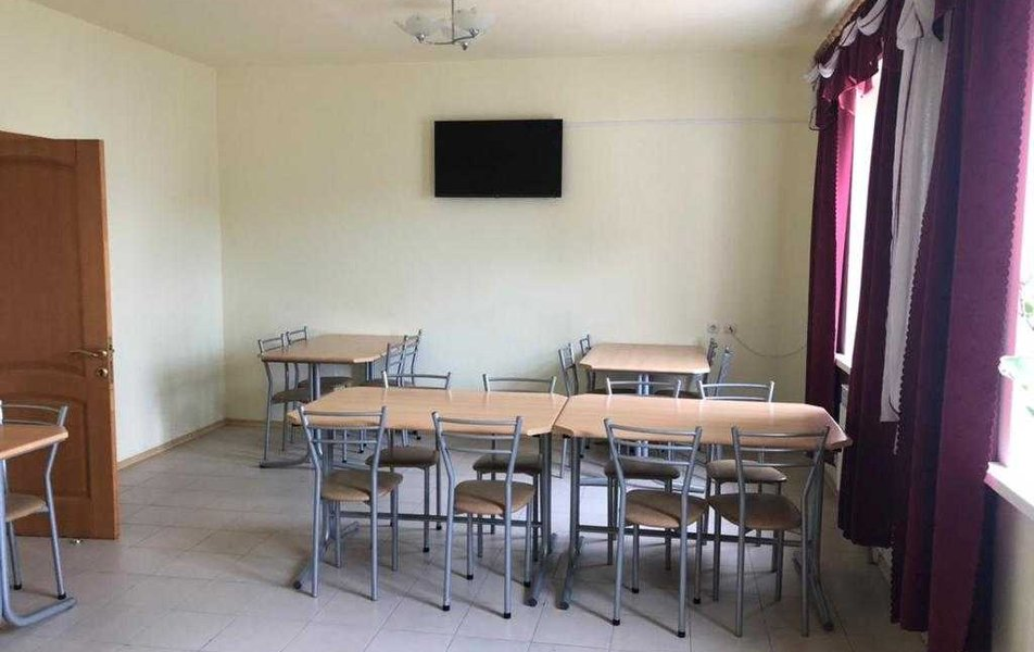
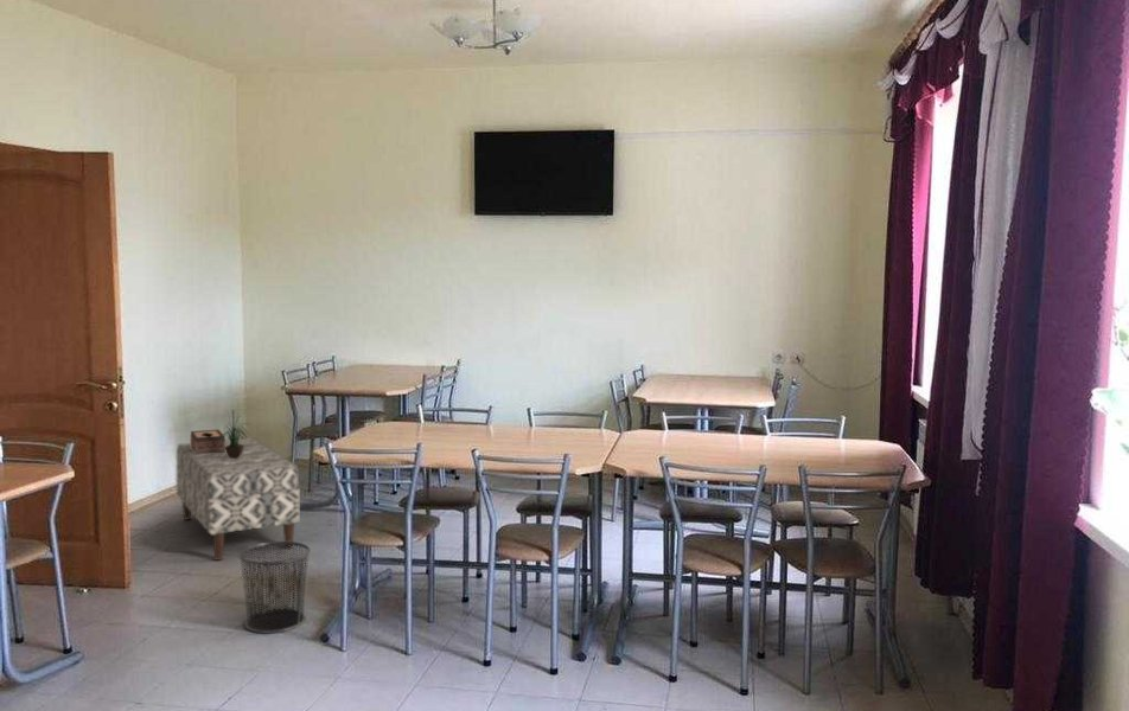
+ waste bin (275, 587)
+ potted plant (234, 428)
+ tissue box (208, 441)
+ bench (235, 493)
